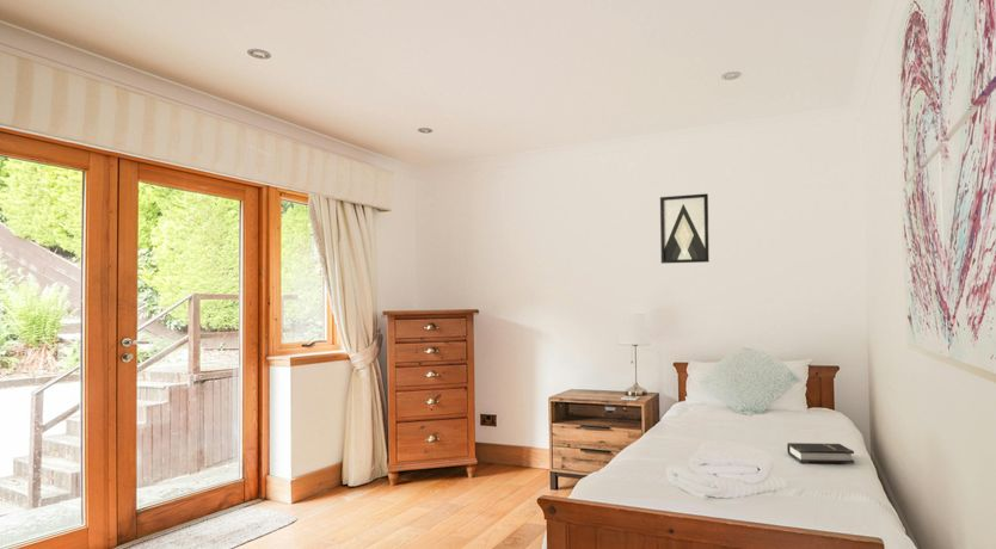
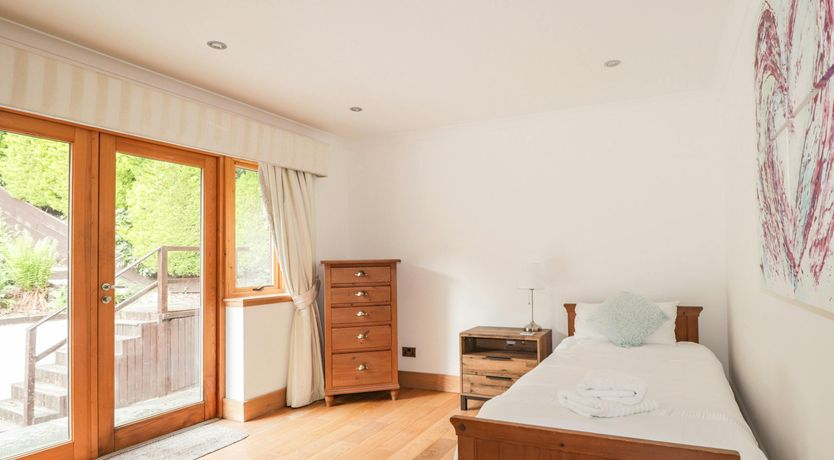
- wall art (683, 229)
- hardback book (819, 452)
